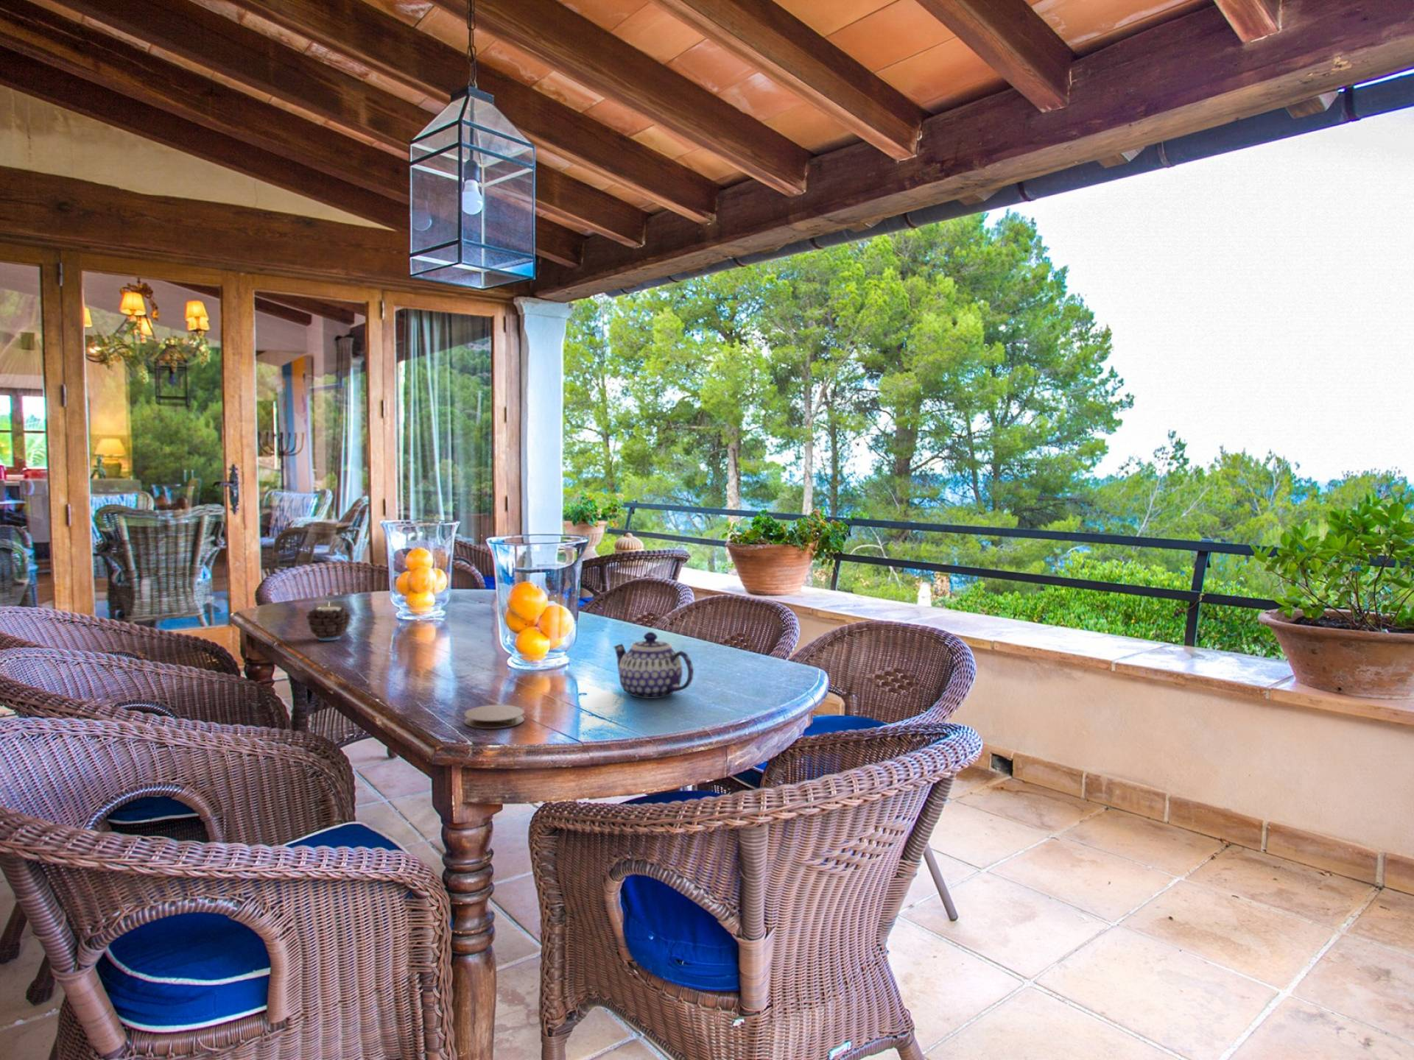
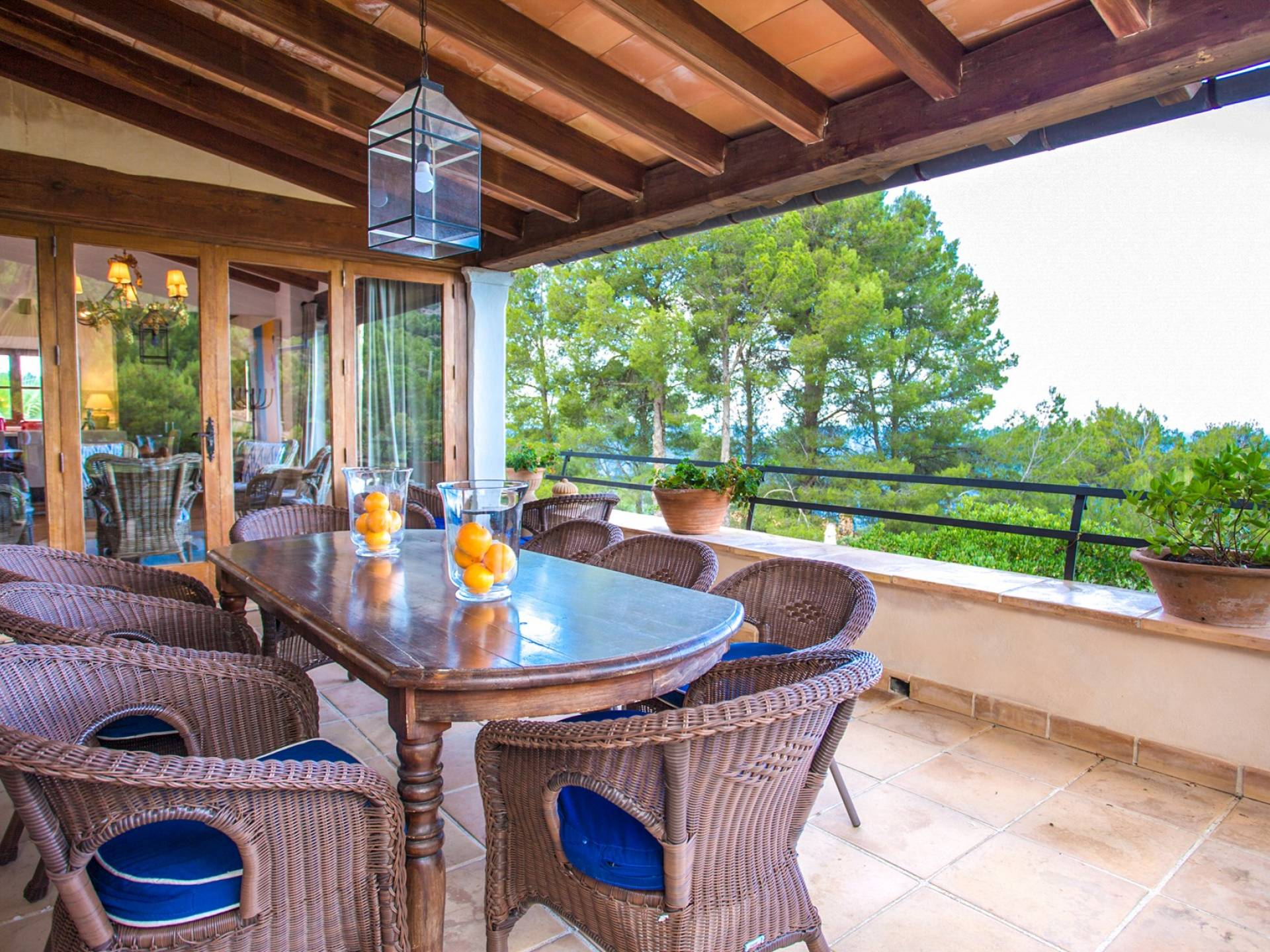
- coaster (494, 716)
- candle (328, 620)
- teapot (651, 662)
